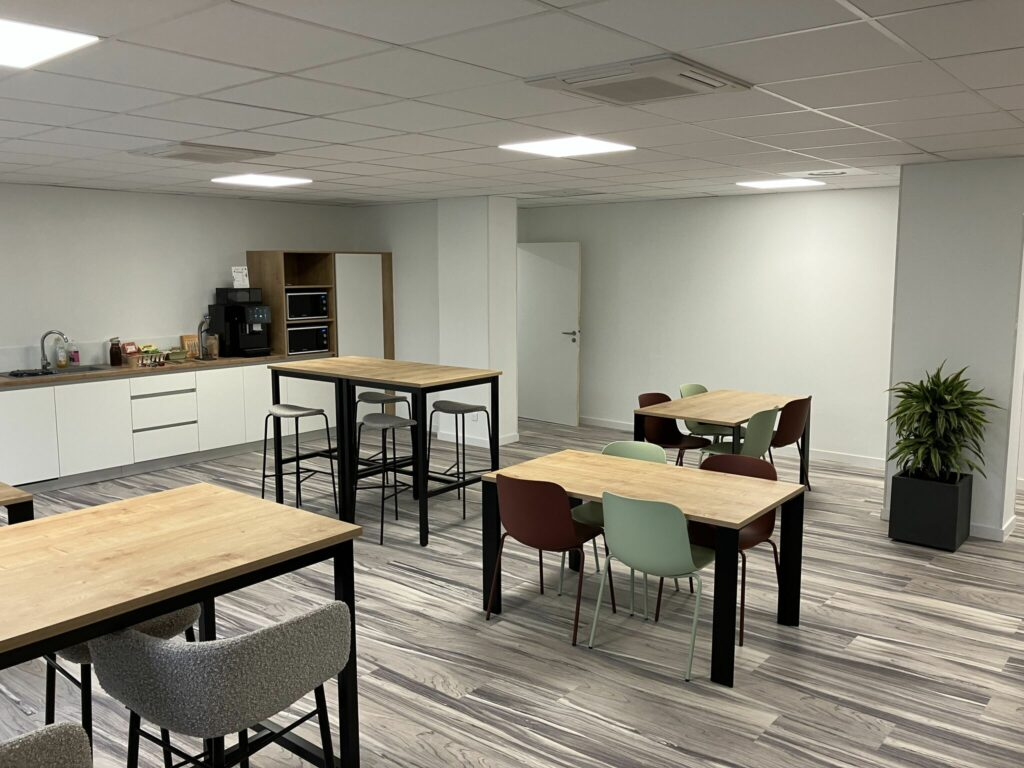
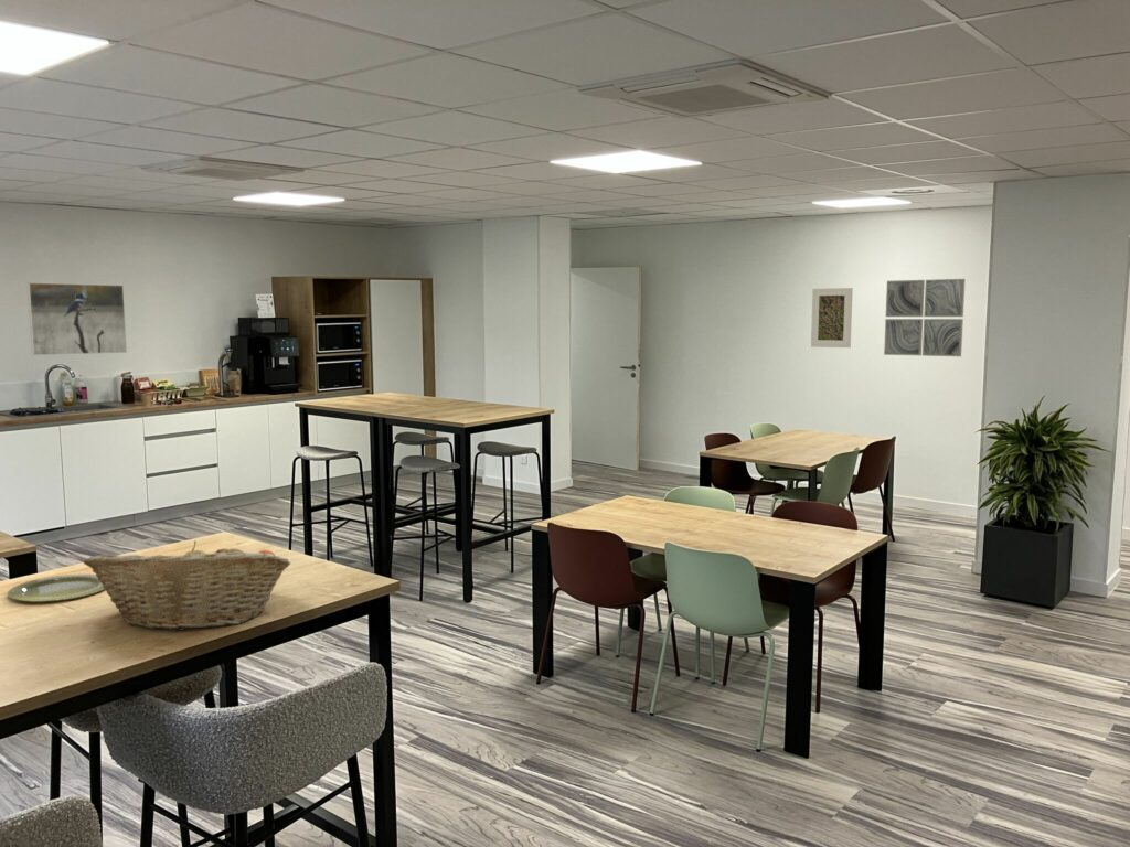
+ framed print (78, 319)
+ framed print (831, 318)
+ fruit basket (190, 576)
+ plate (61, 588)
+ wall art (924, 319)
